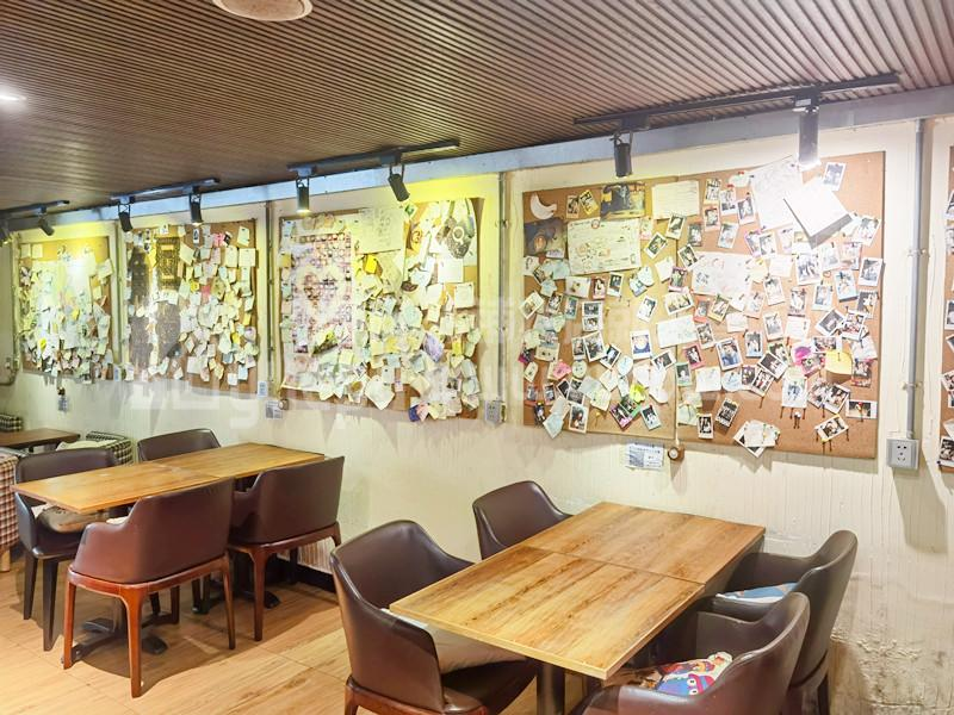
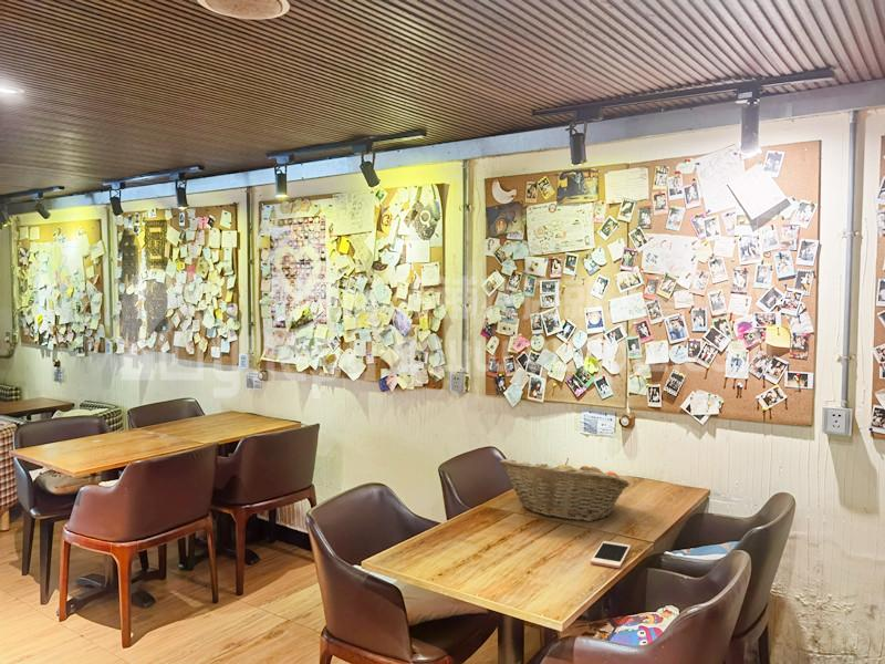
+ cell phone (611, 553)
+ fruit basket (562, 481)
